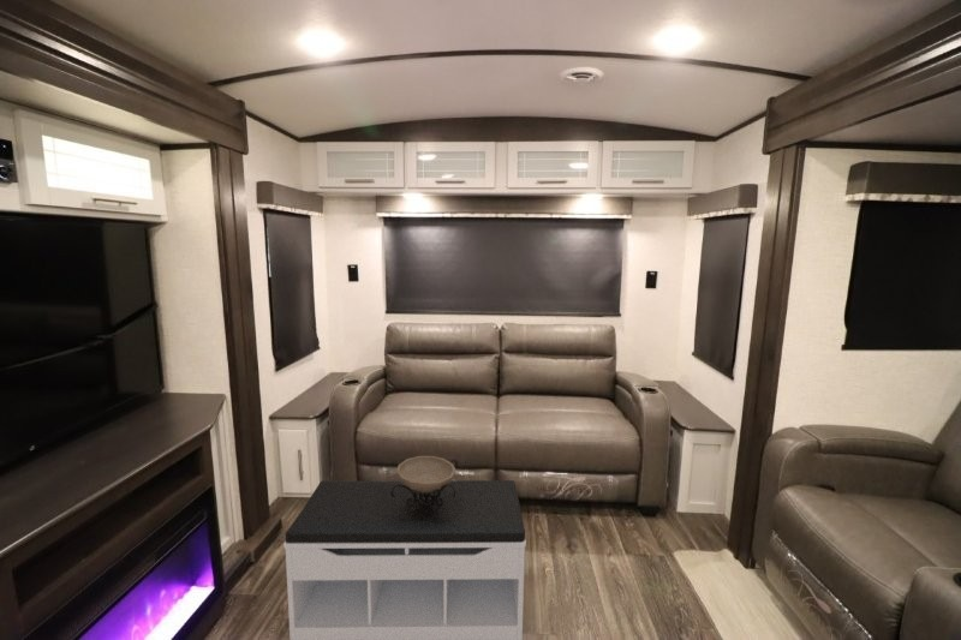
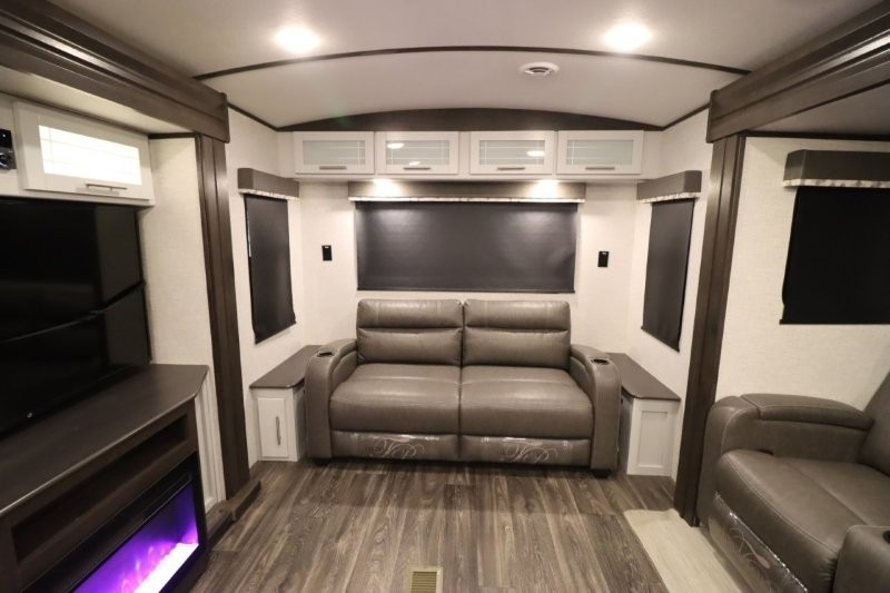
- bench (412, 557)
- decorative bowl (426, 485)
